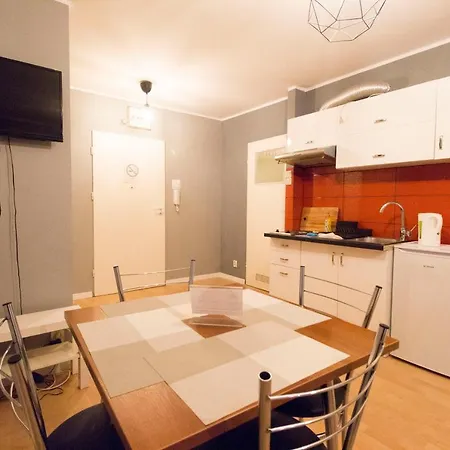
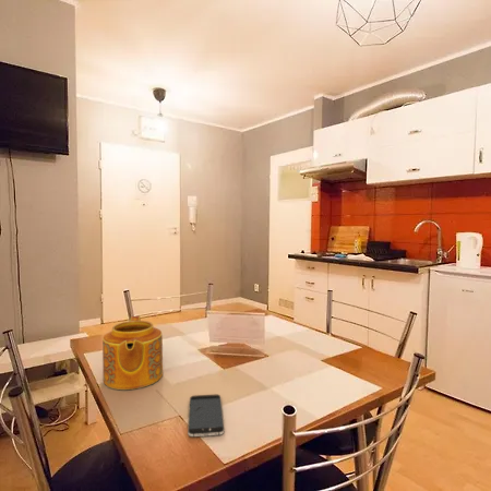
+ smartphone (205, 412)
+ teapot (133, 351)
